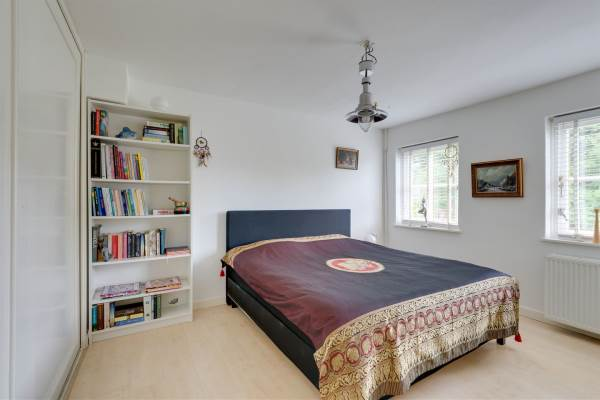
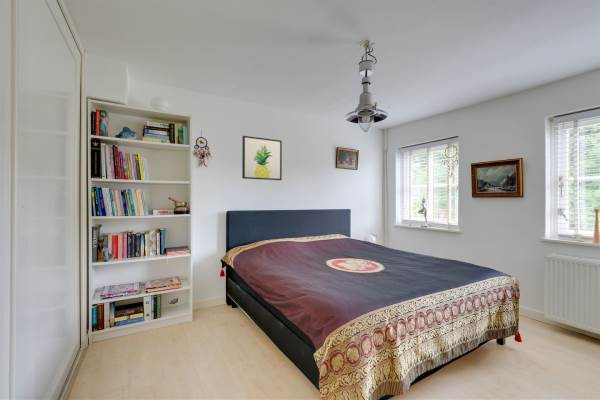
+ wall art (262, 158)
